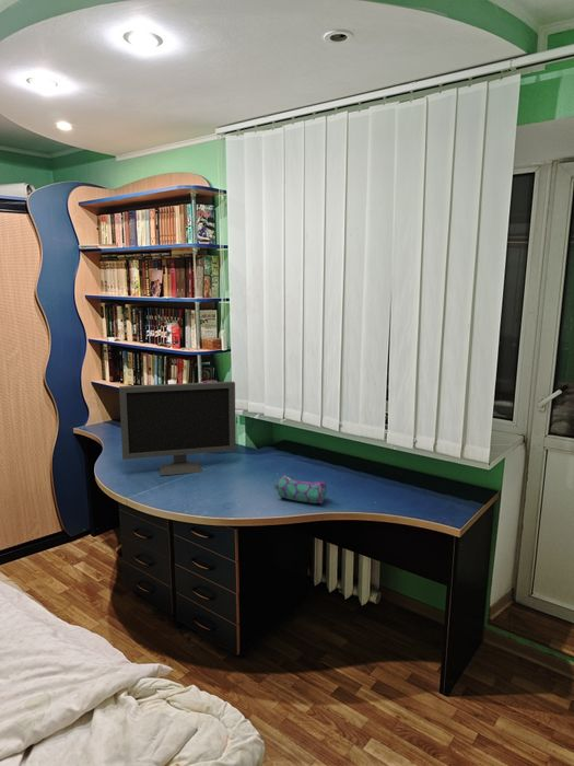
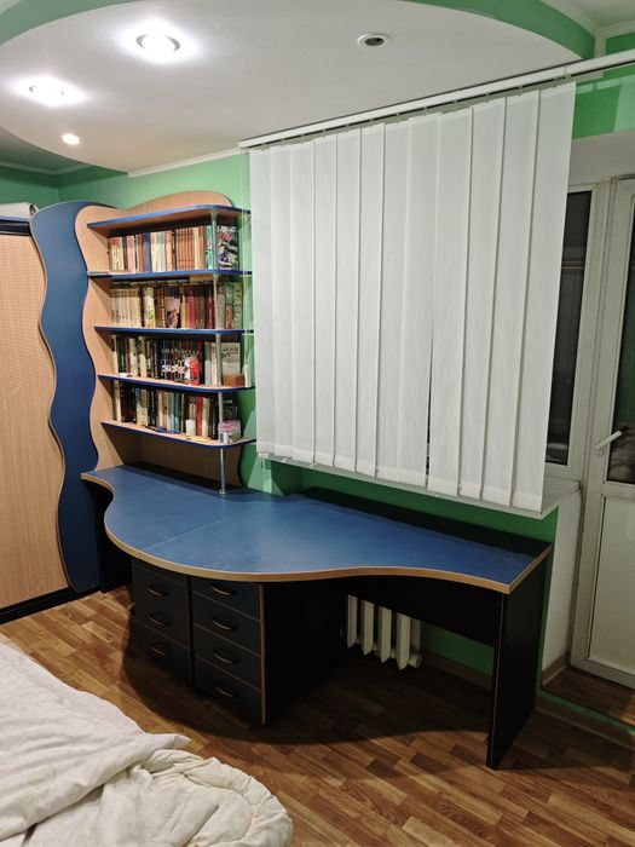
- pencil case (301, 489)
- monitor (179, 427)
